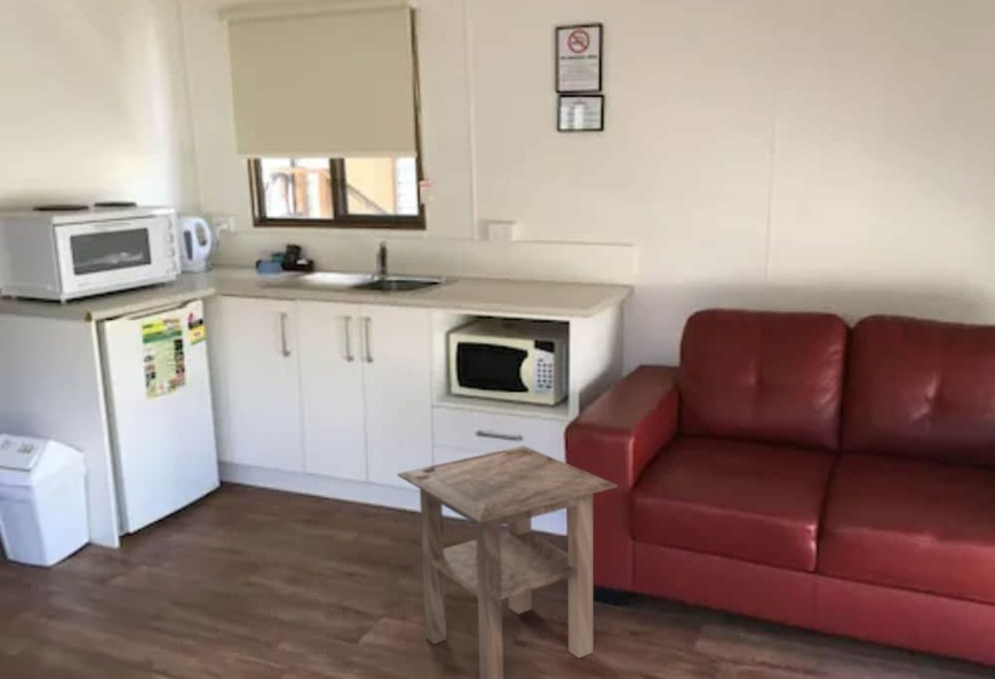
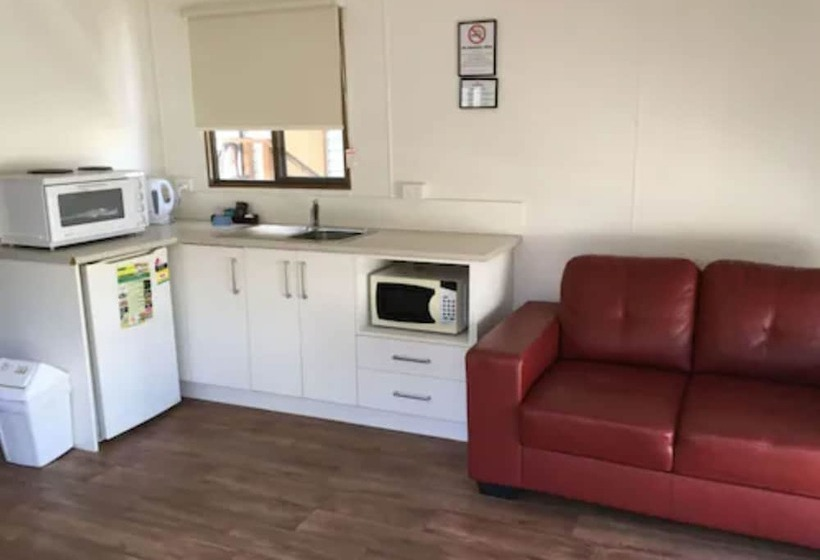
- side table (506, 560)
